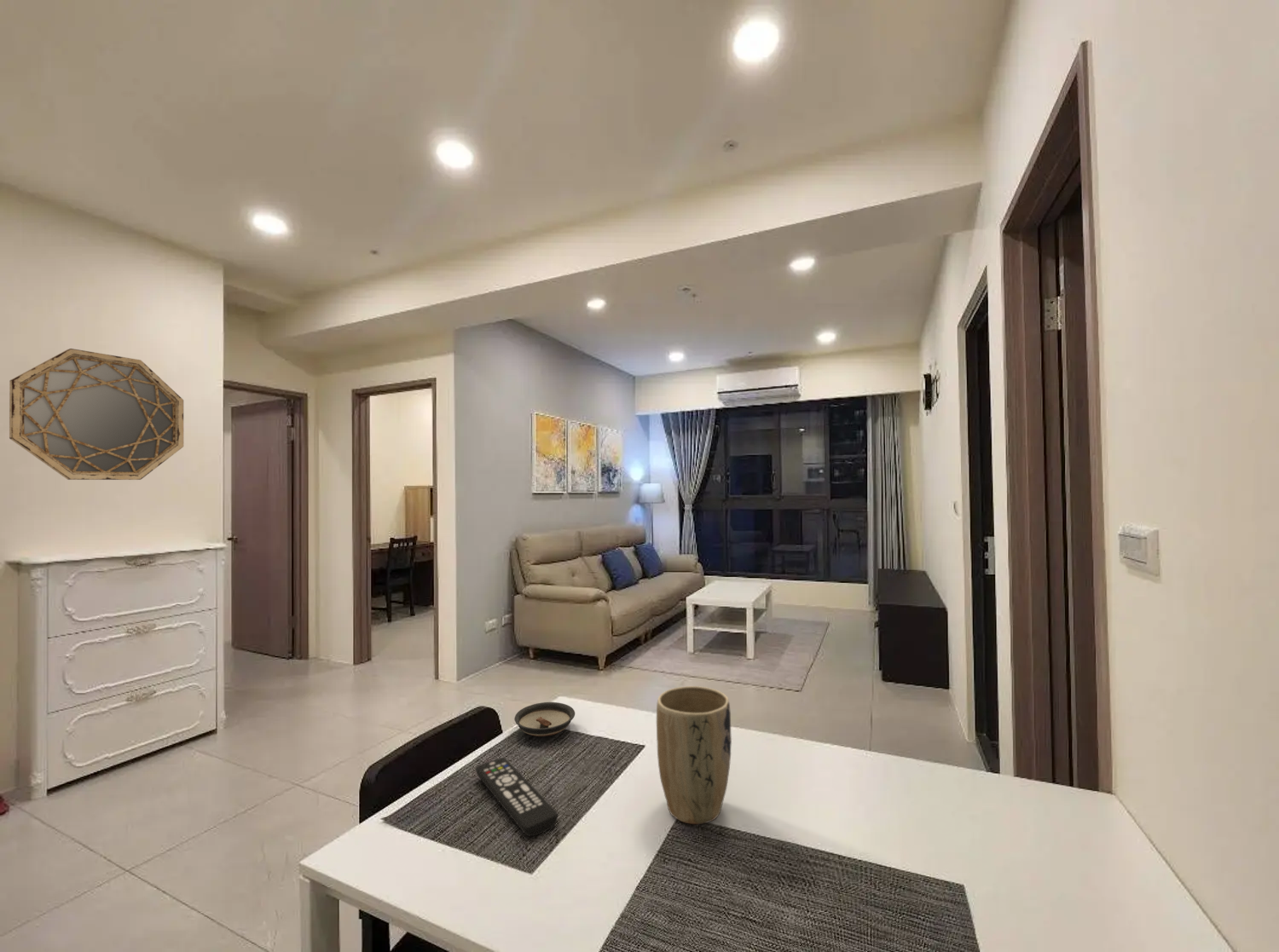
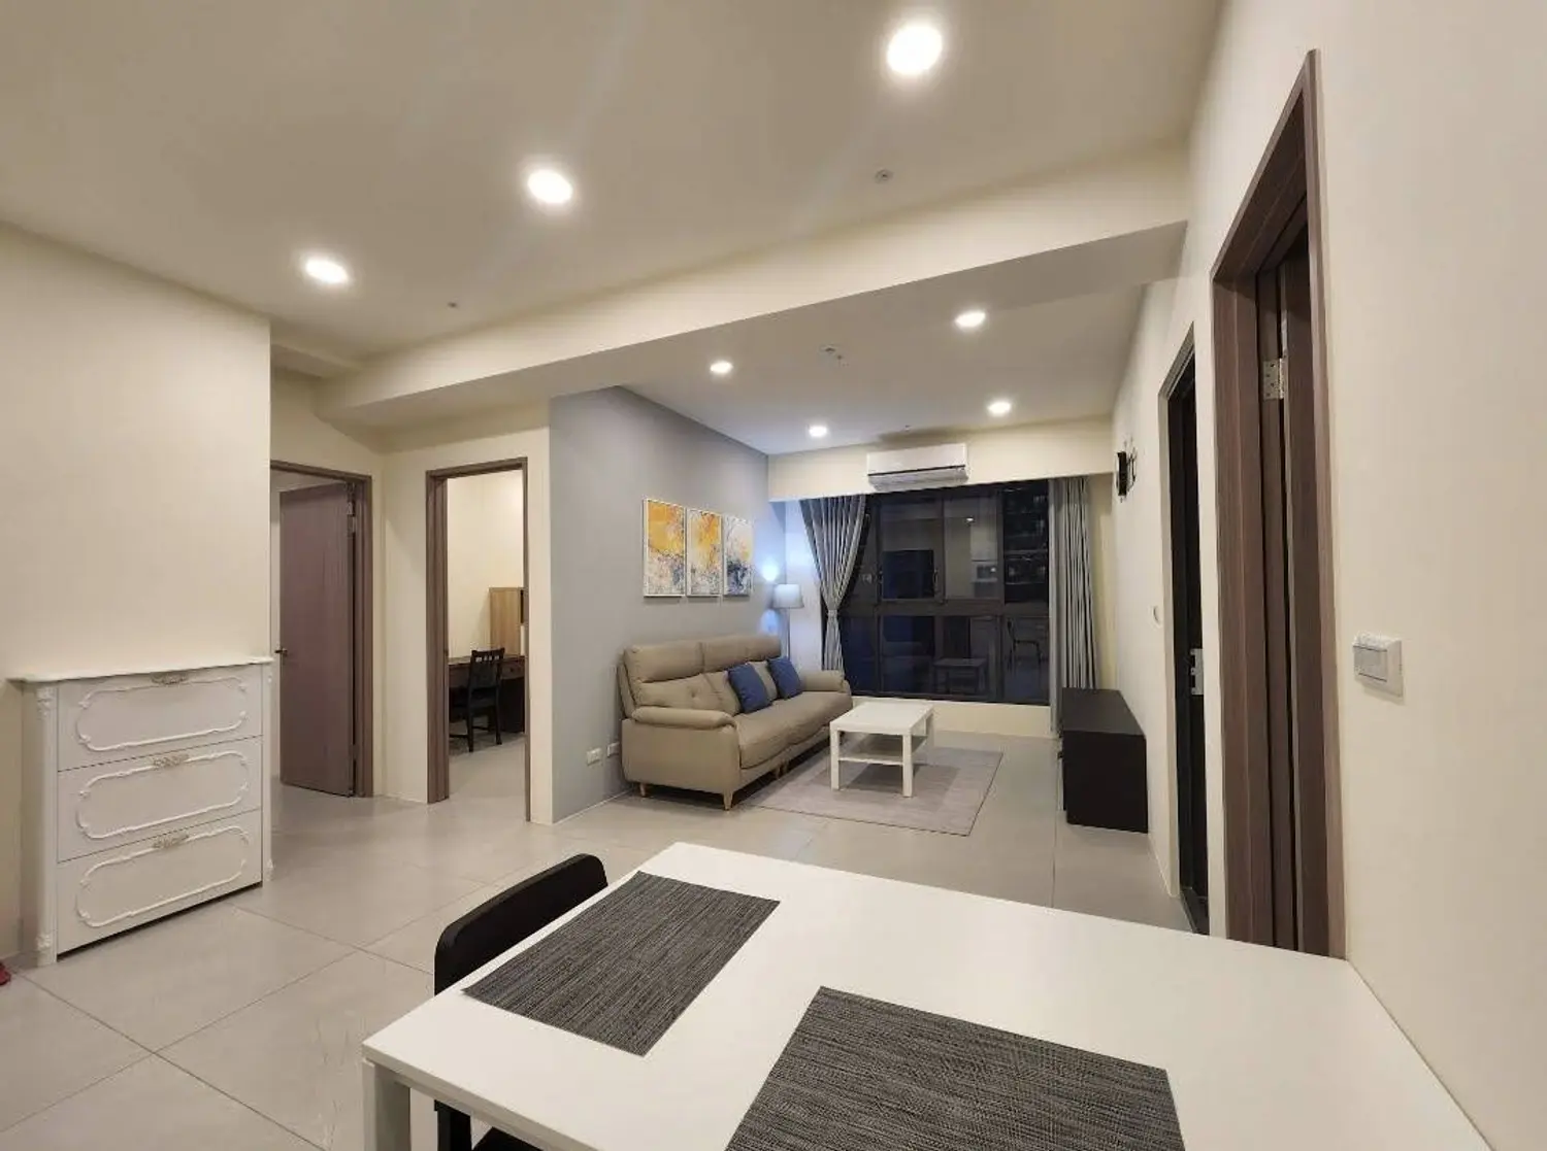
- saucer (545, 722)
- remote control (513, 793)
- home mirror (106, 417)
- plant pot (694, 753)
